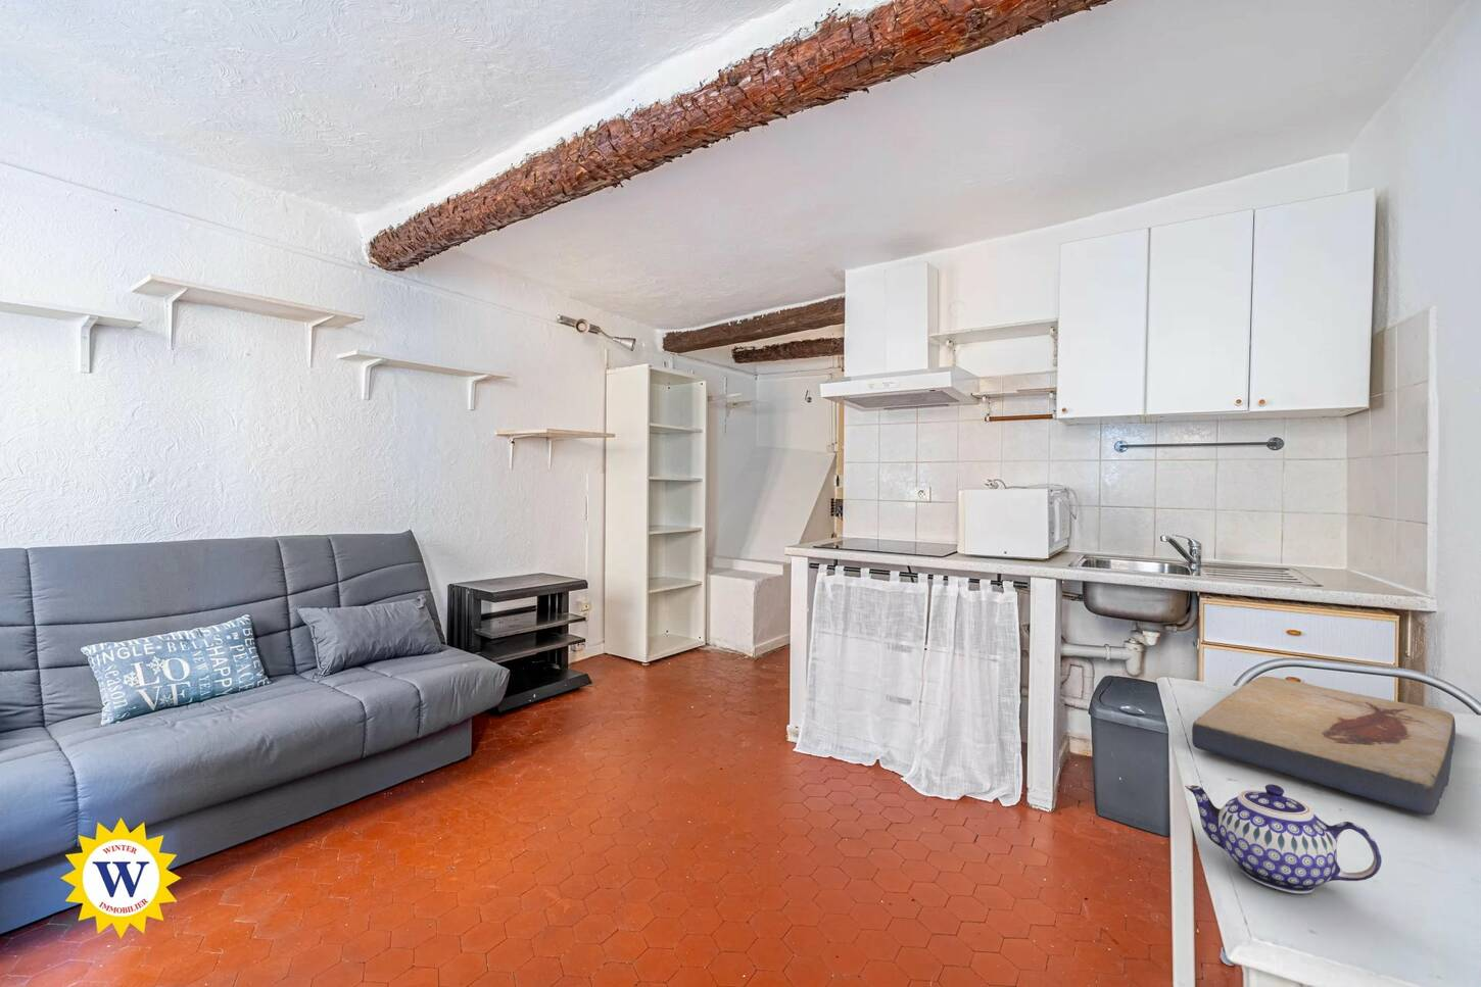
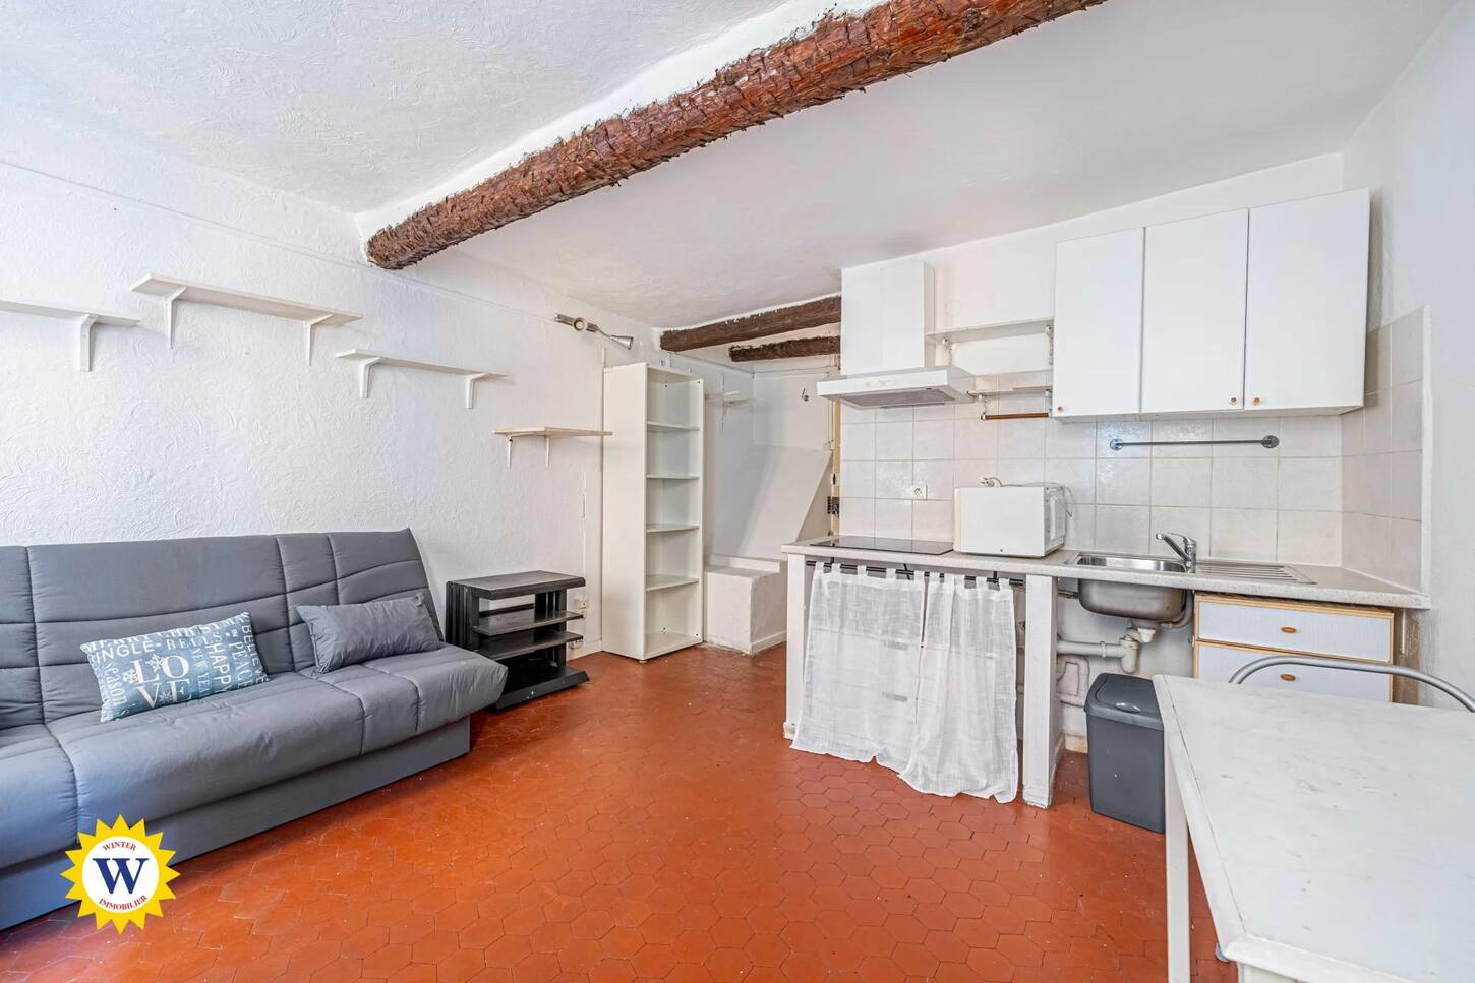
- teapot (1275, 829)
- fish fossil (1326, 728)
